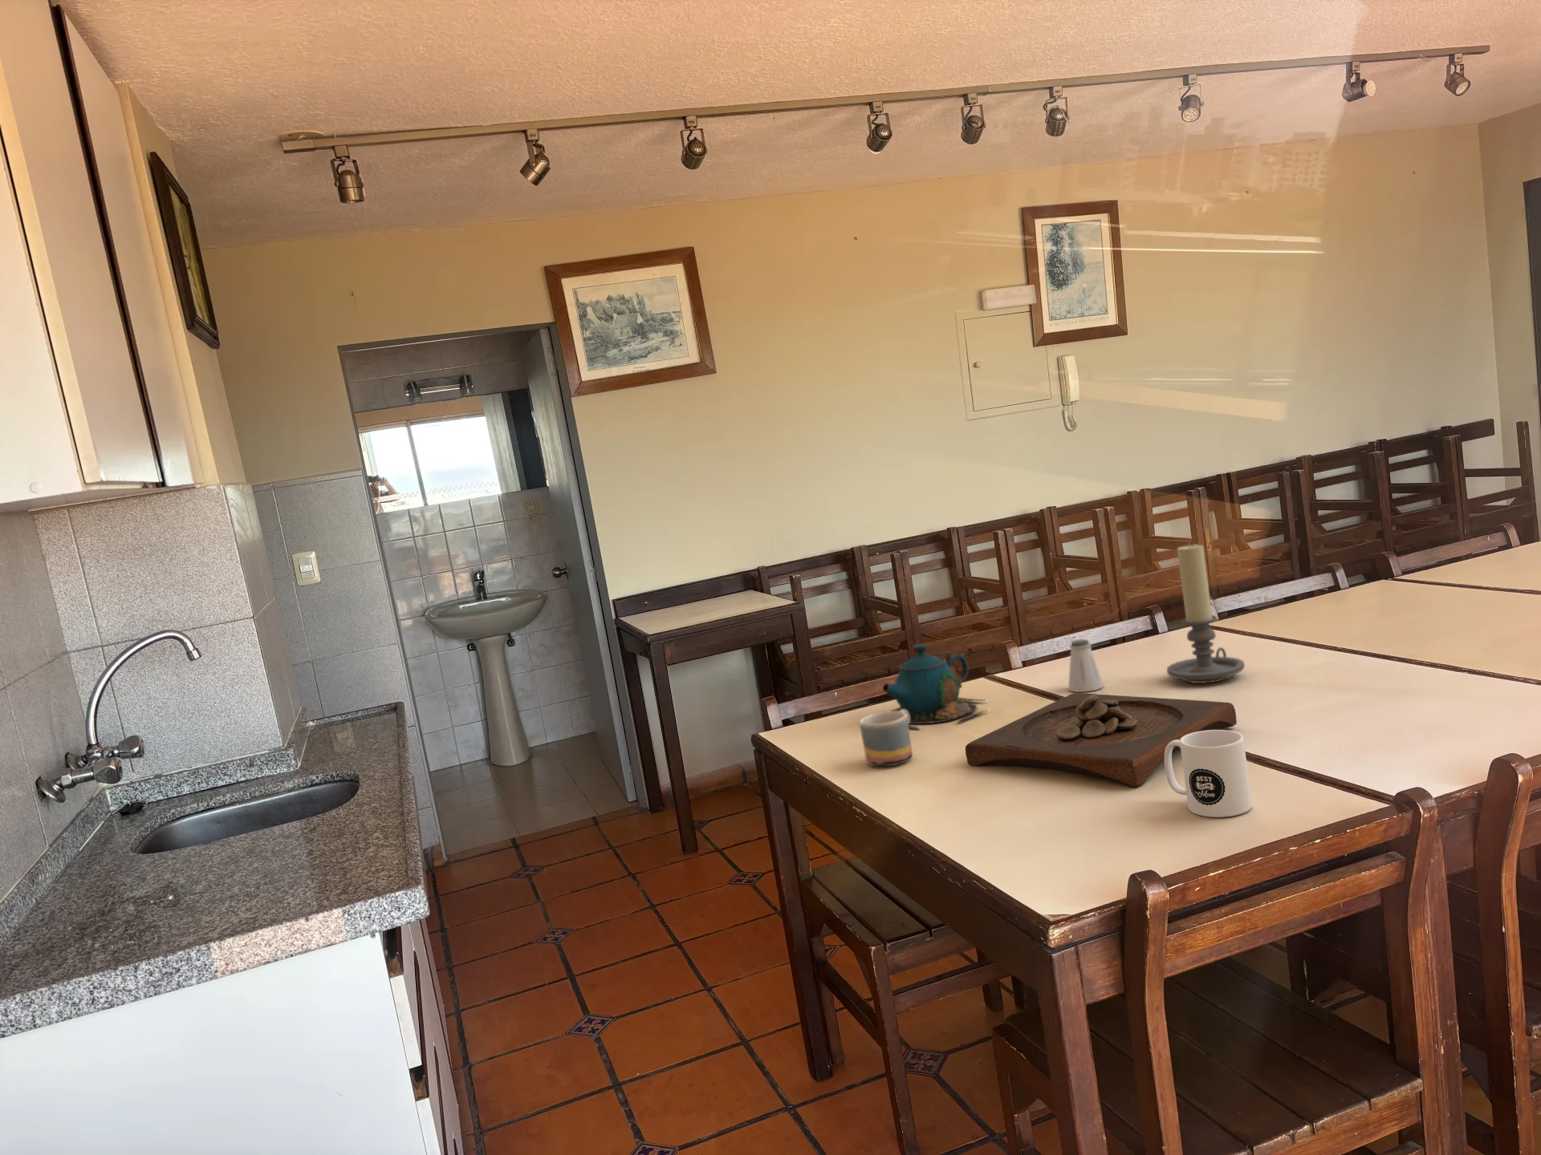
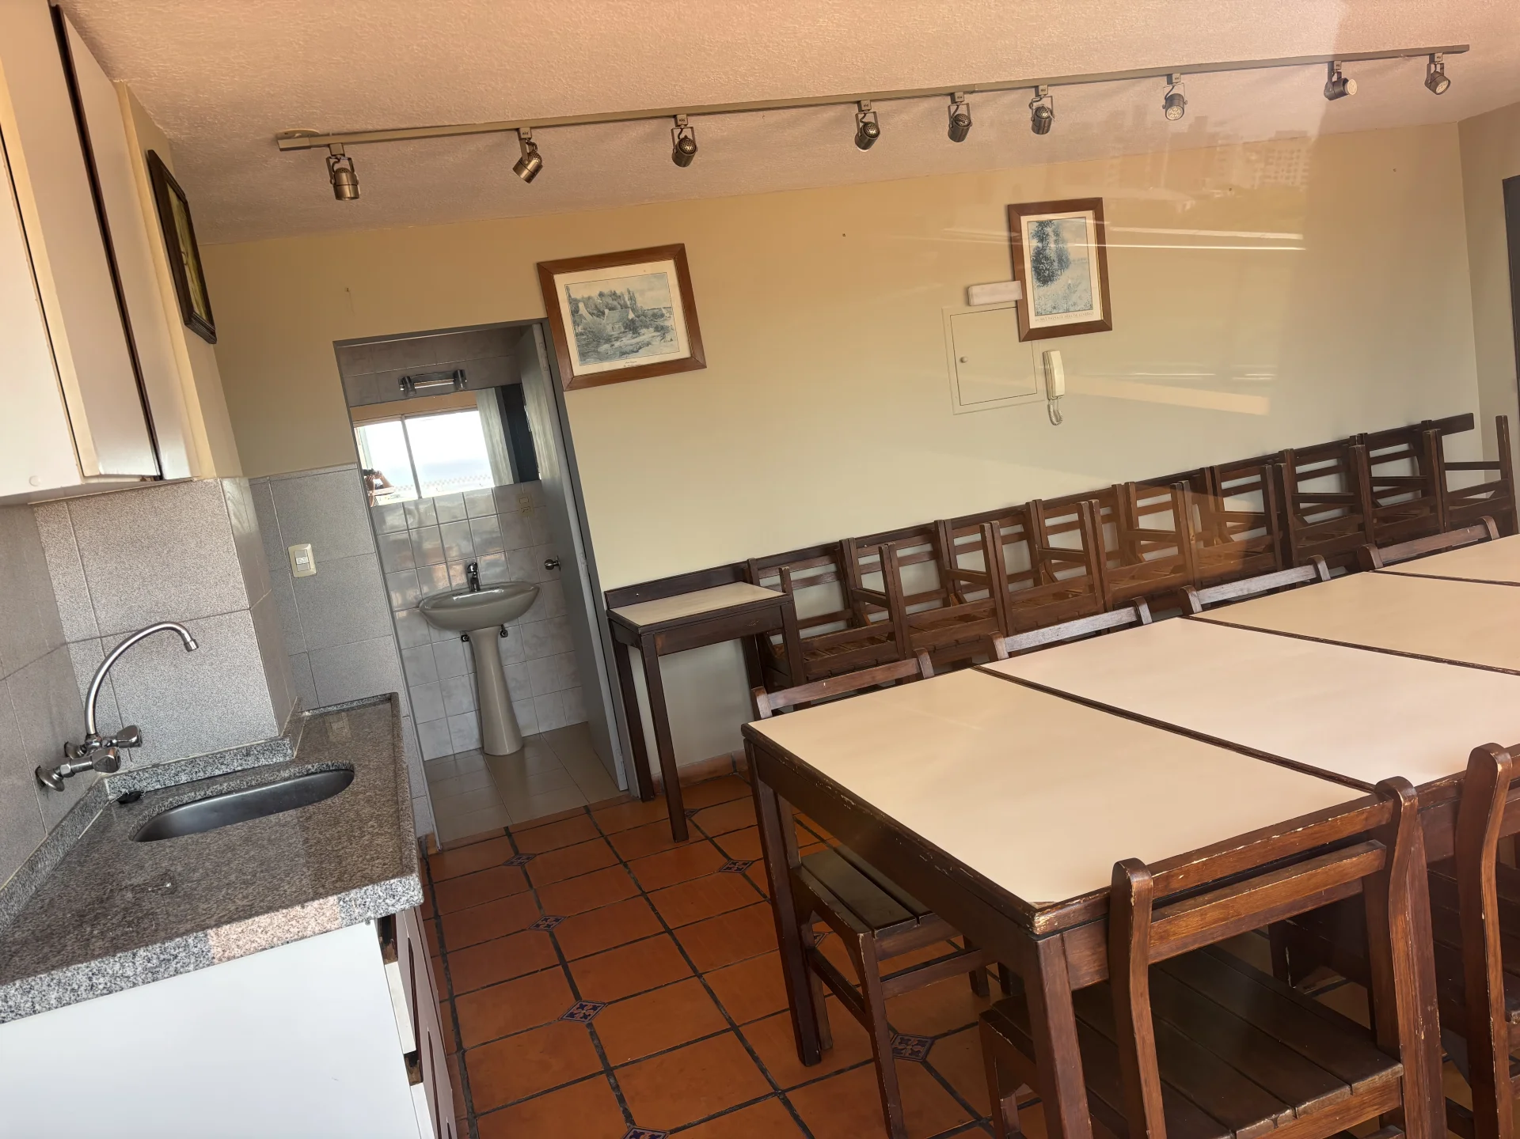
- mug (1204, 770)
- candle holder (1201, 609)
- mug (892, 736)
- saltshaker (1082, 664)
- wooden tray (1099, 719)
- teapot (929, 678)
